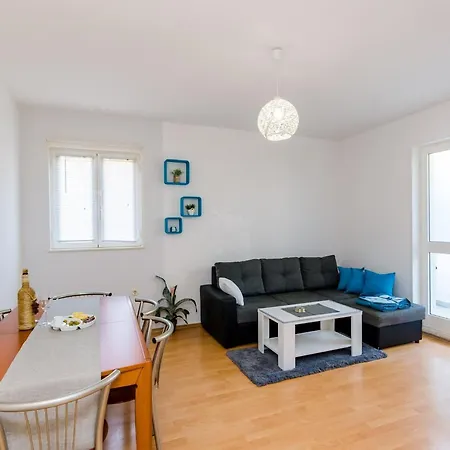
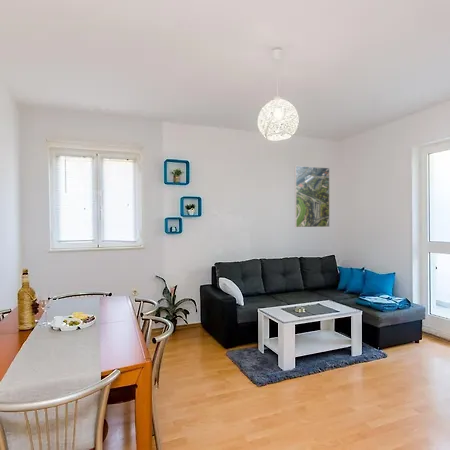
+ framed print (312, 197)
